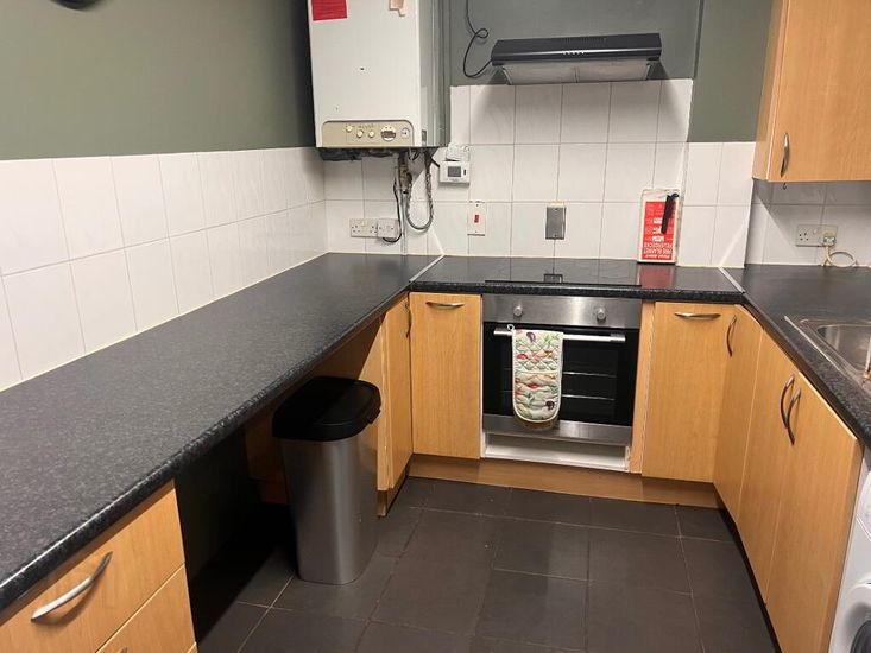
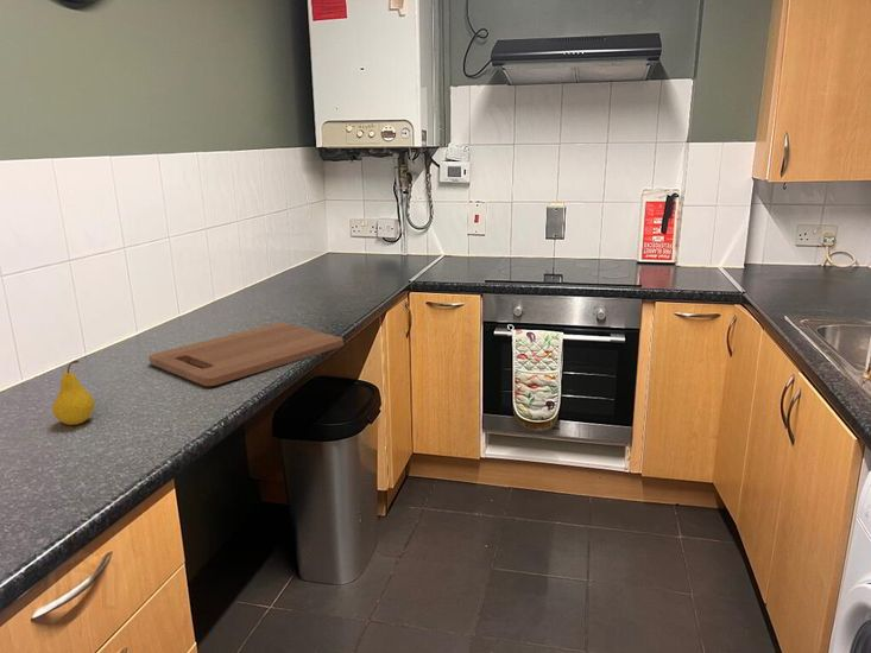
+ fruit (70, 391)
+ cutting board (250, 350)
